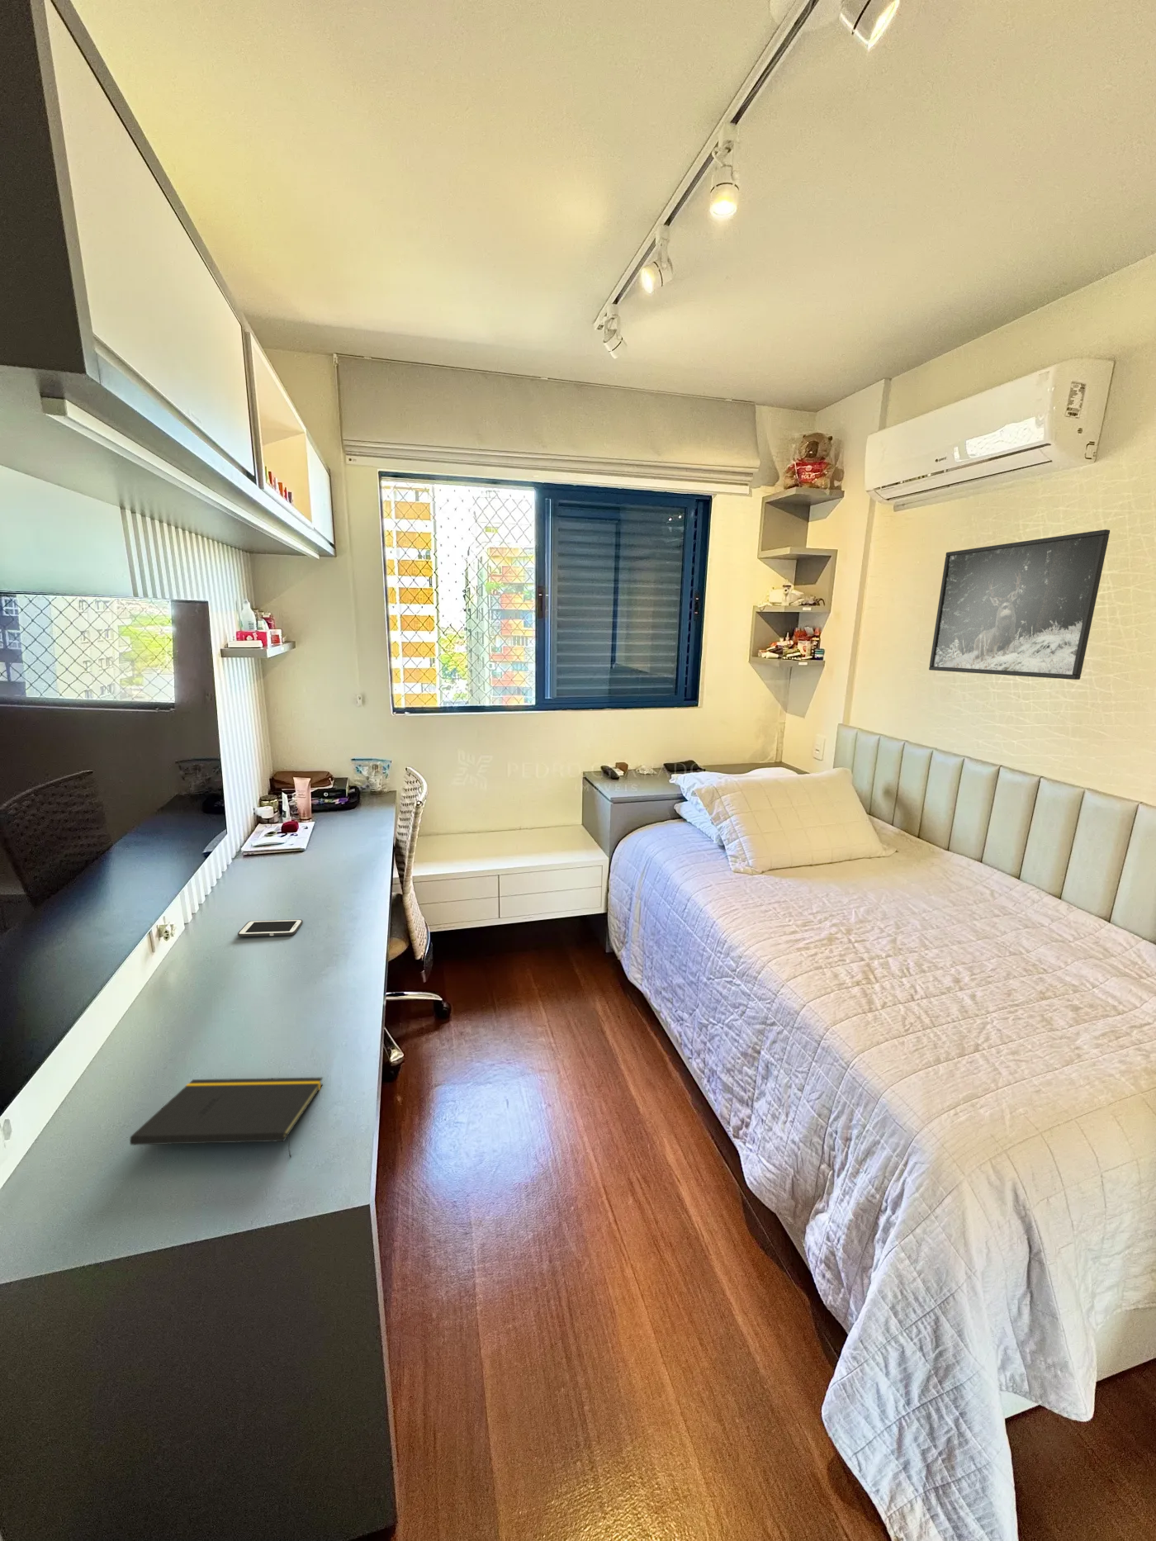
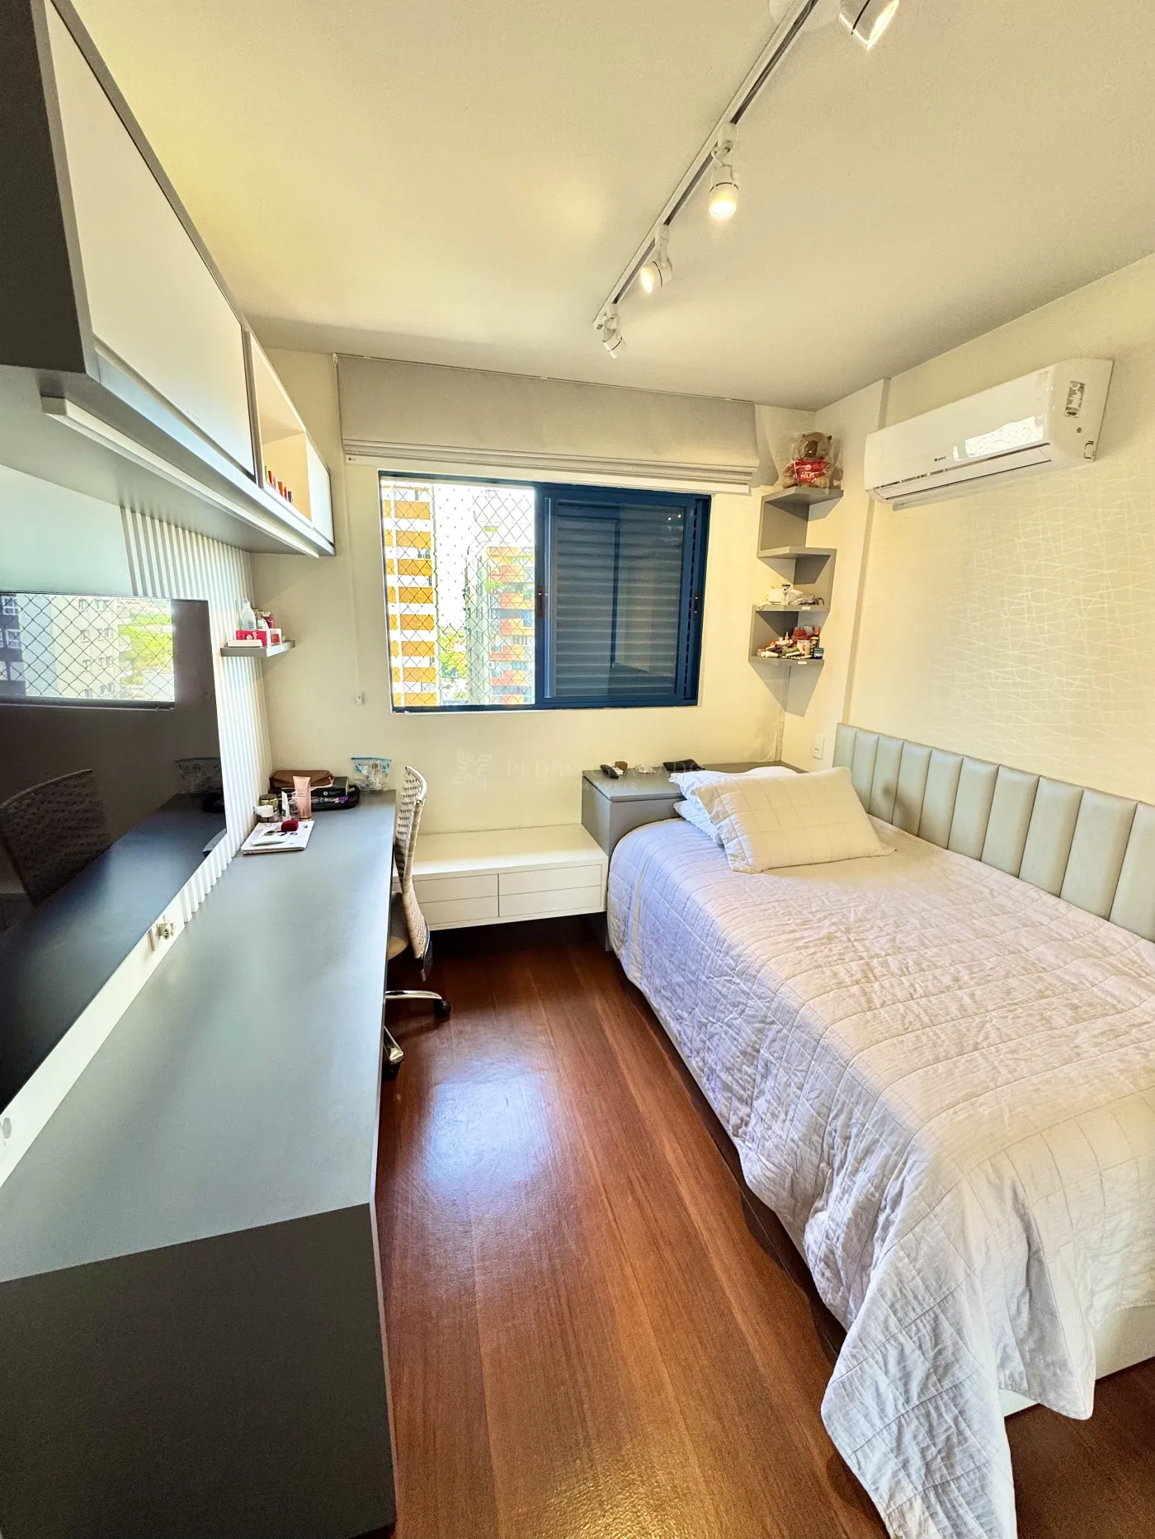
- notepad (234, 1109)
- cell phone (271, 928)
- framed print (1007, 610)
